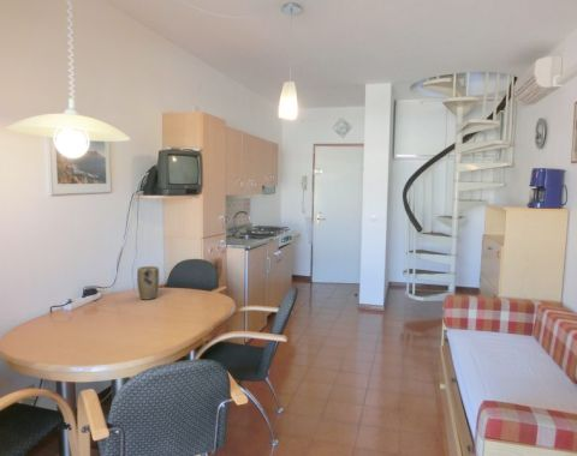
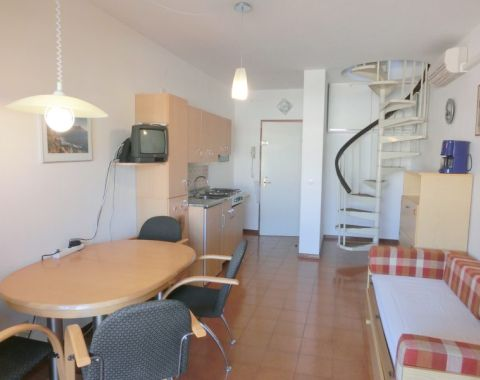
- plant pot (148, 282)
